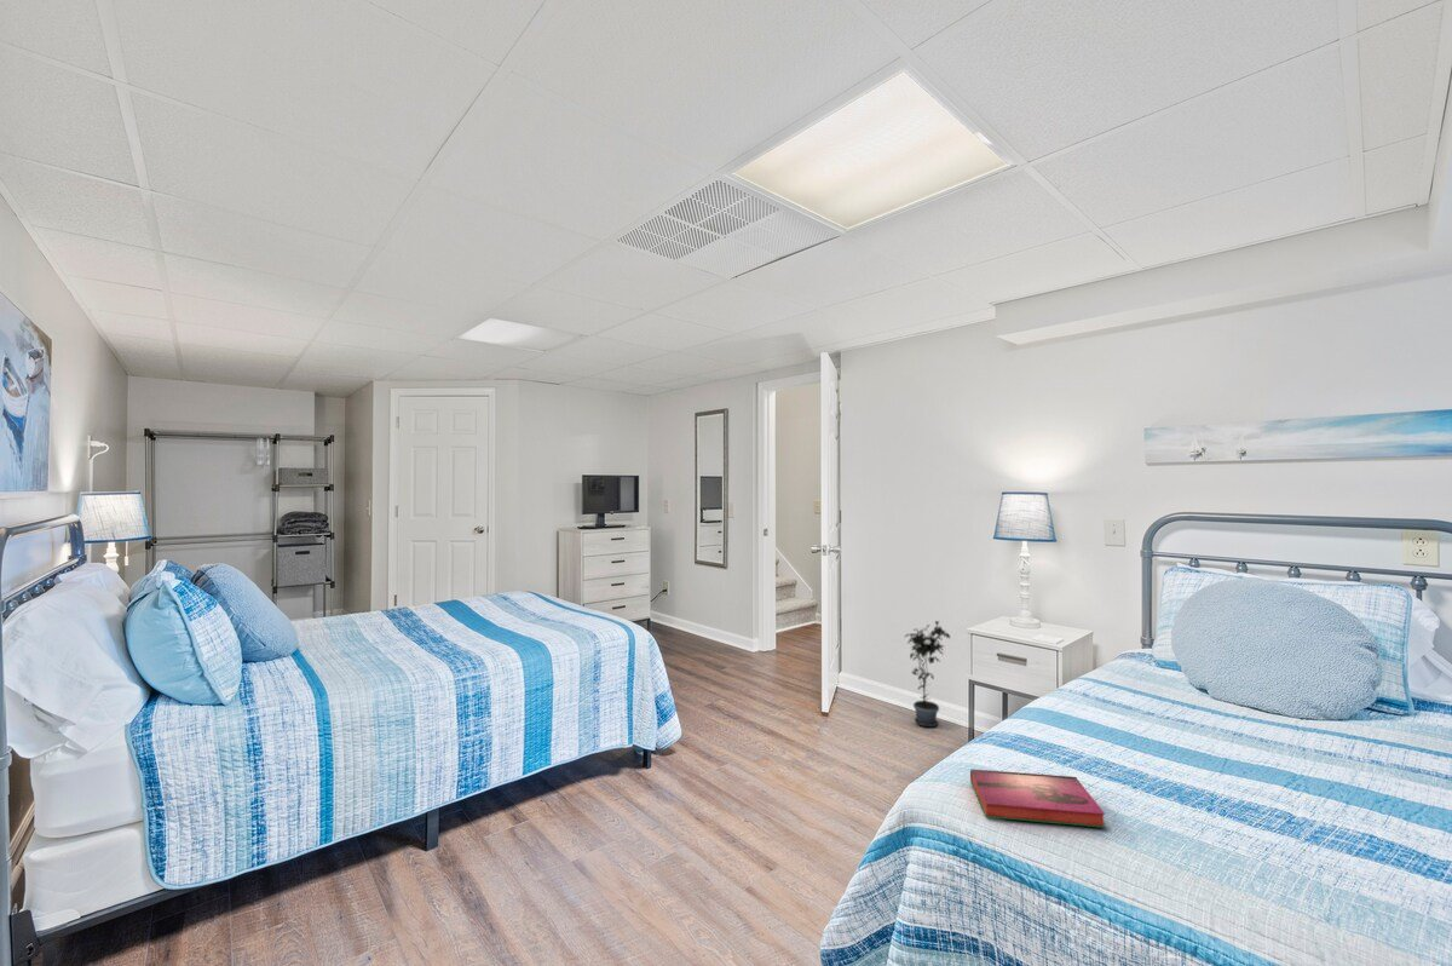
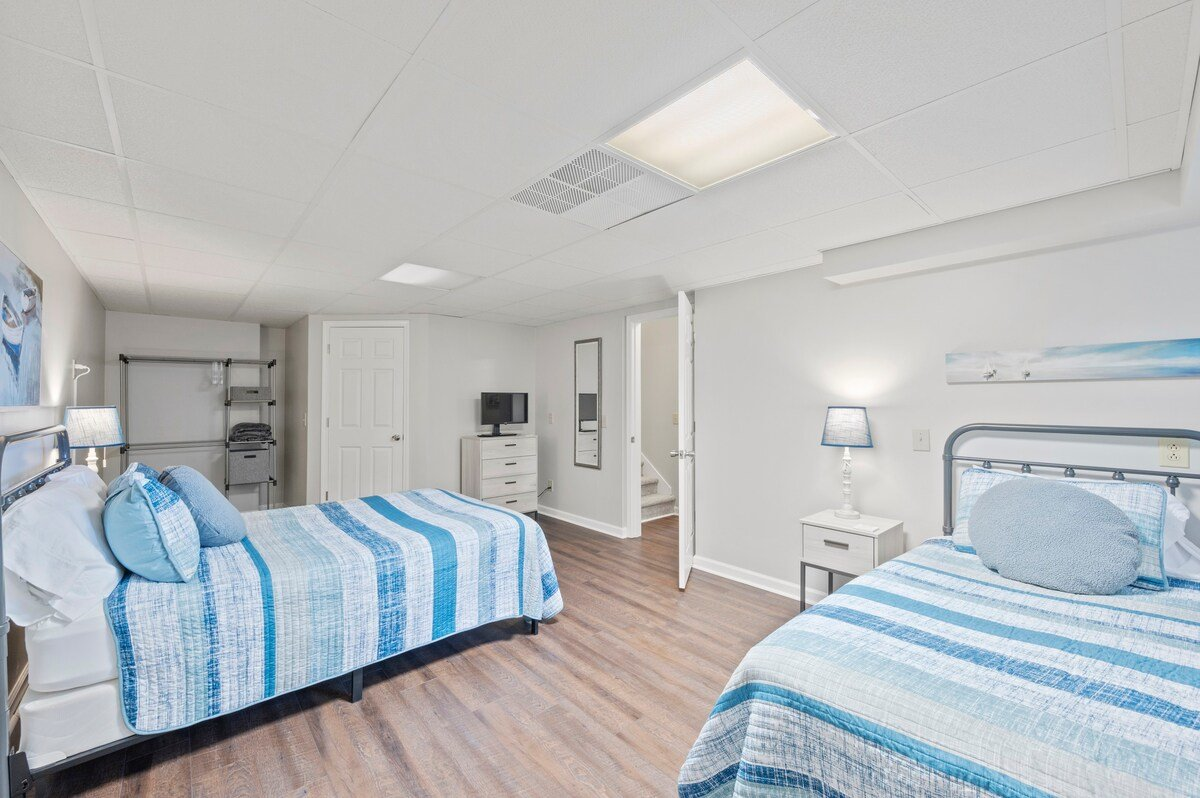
- hardback book (1032, 795)
- potted plant (926, 673)
